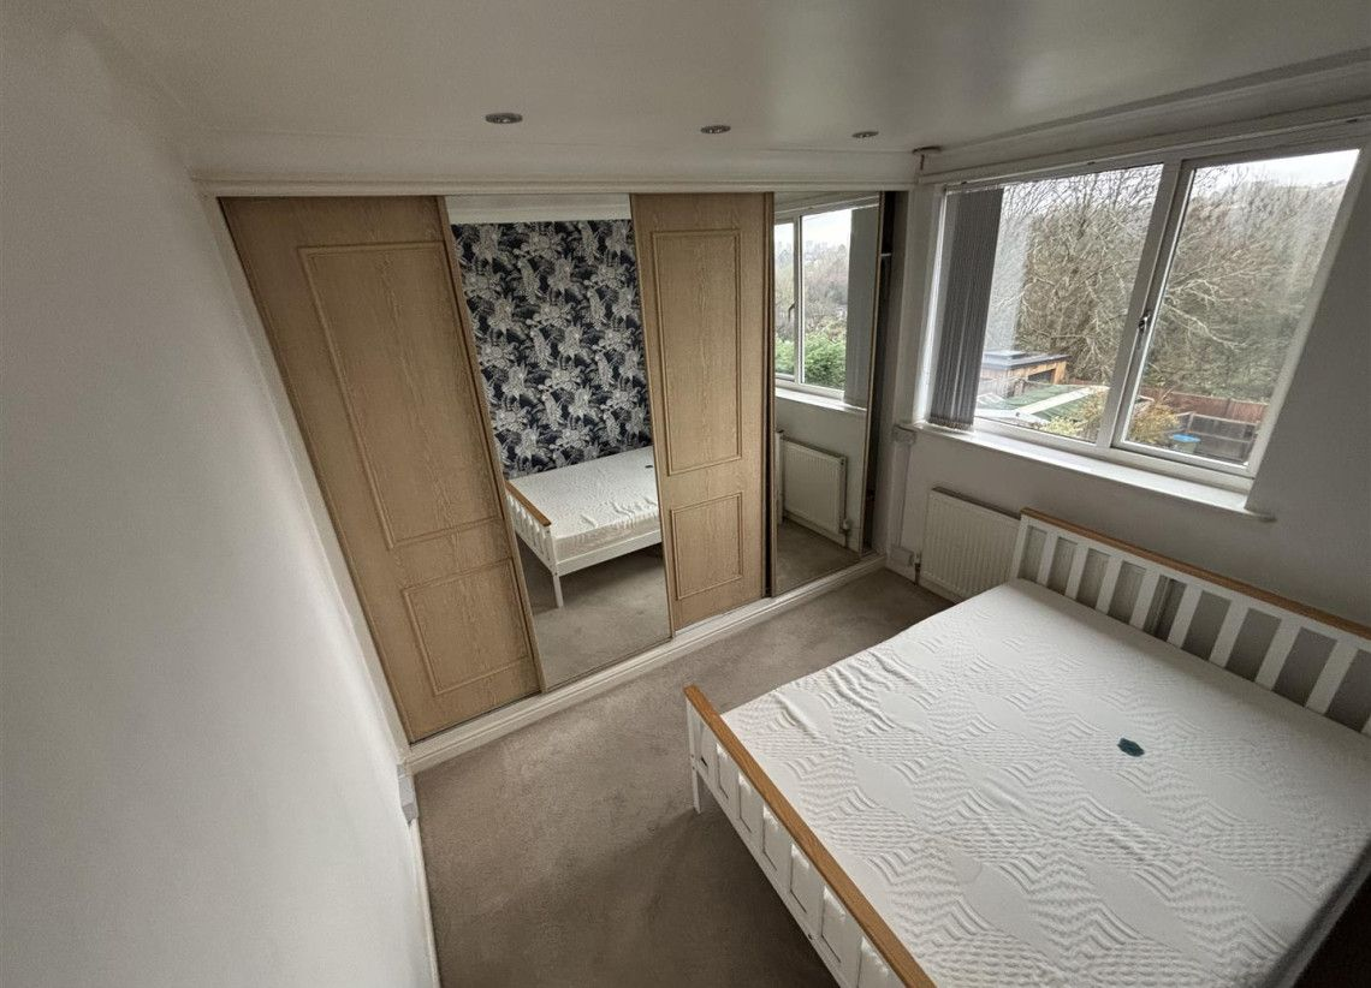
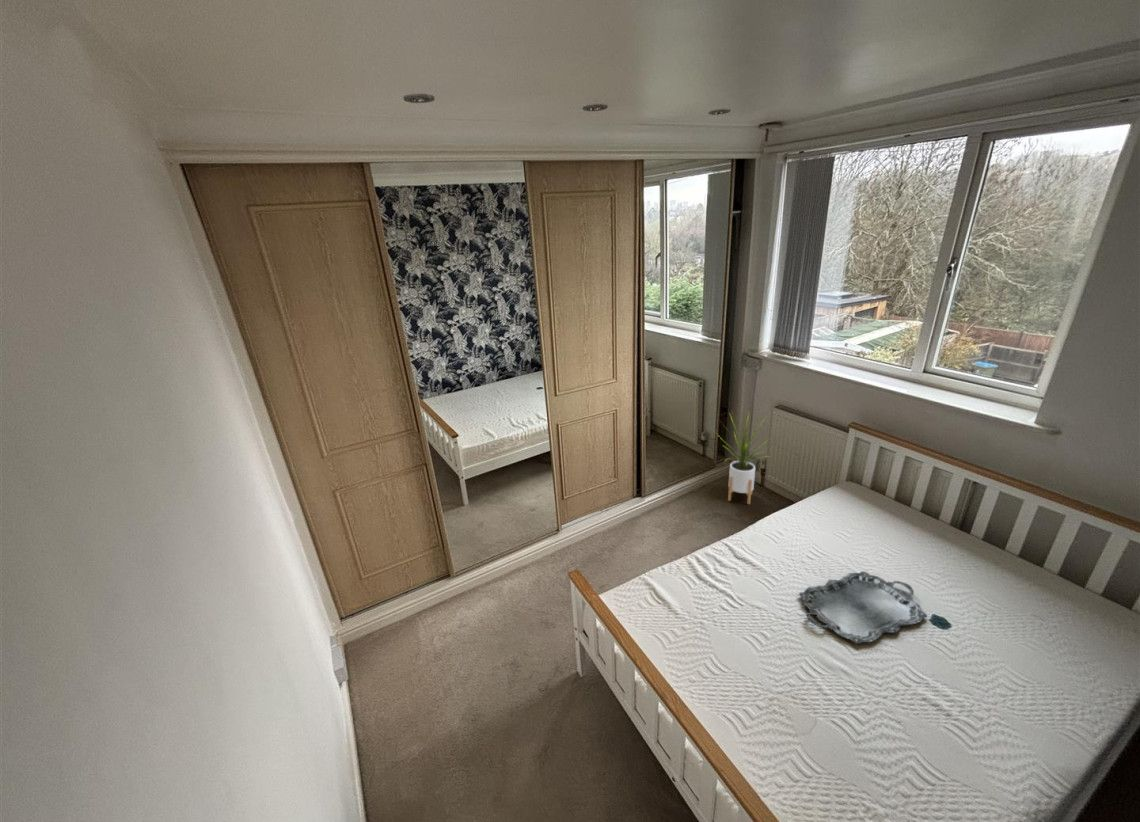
+ house plant (745, 455)
+ serving tray (860, 604)
